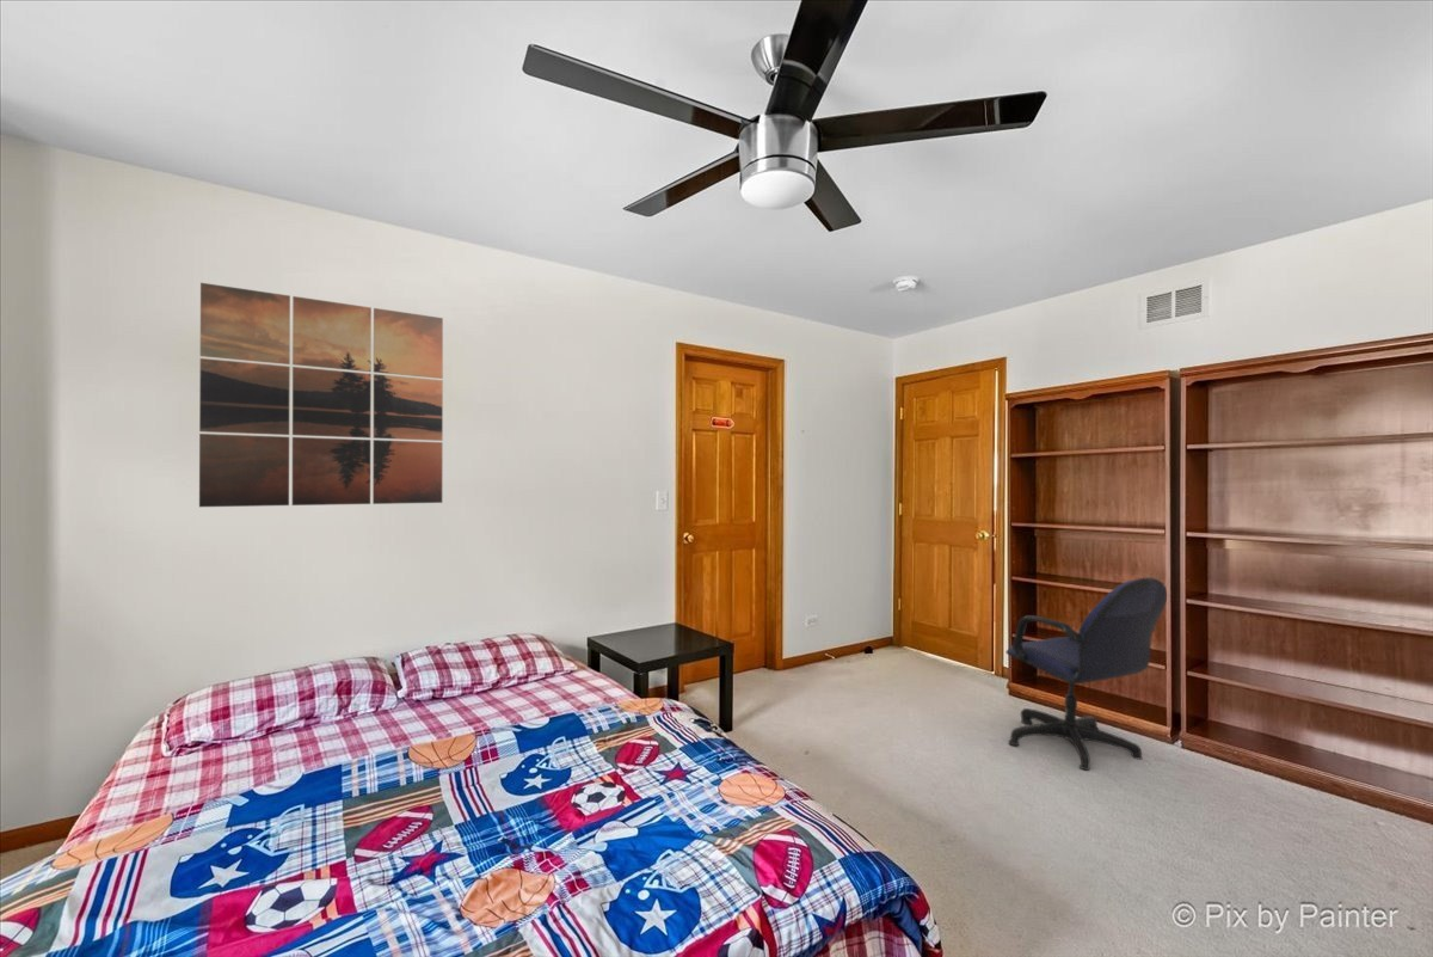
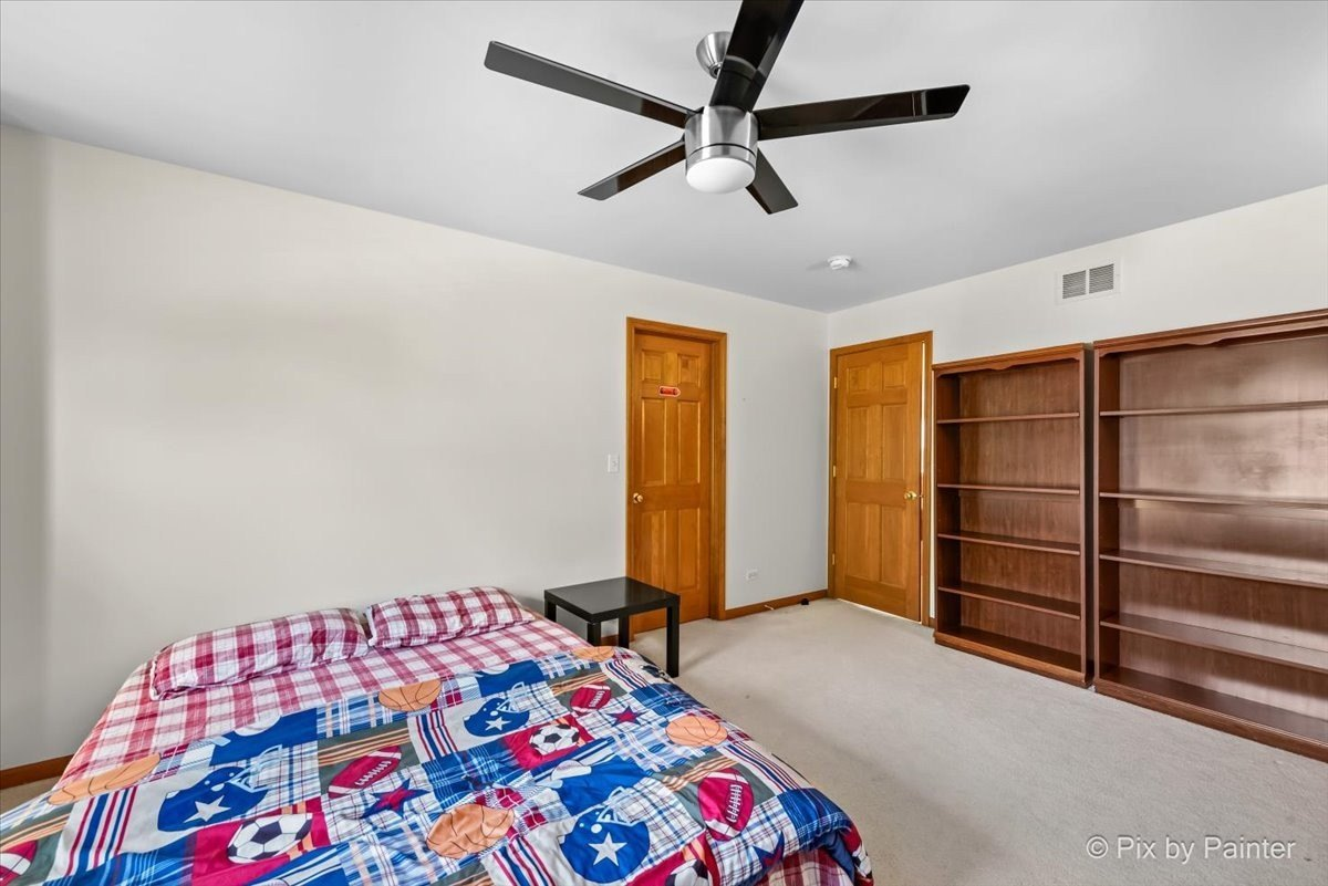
- office chair (1075, 656)
- wall art (332, 403)
